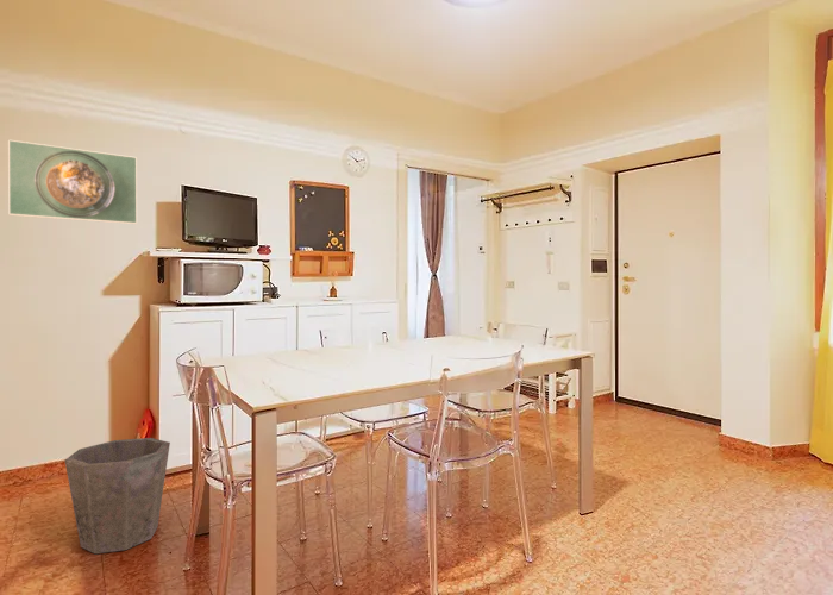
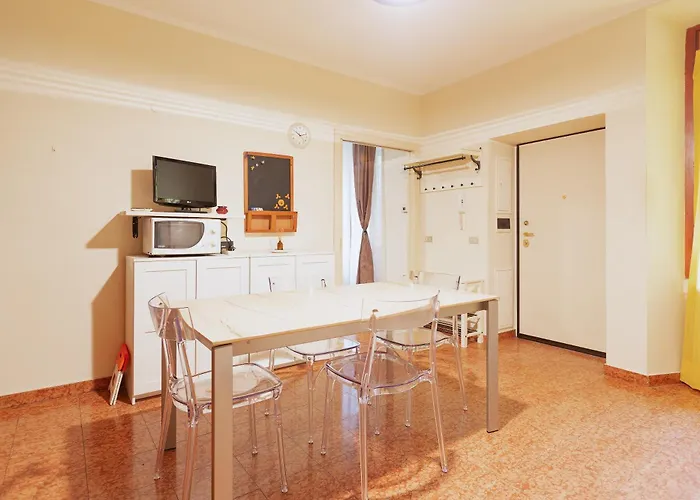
- waste bin (120, 493)
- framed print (76, 184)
